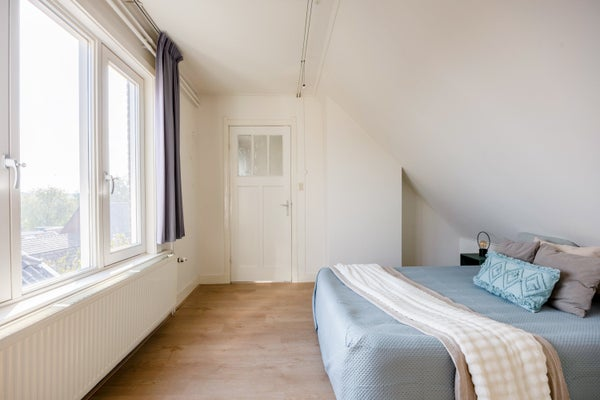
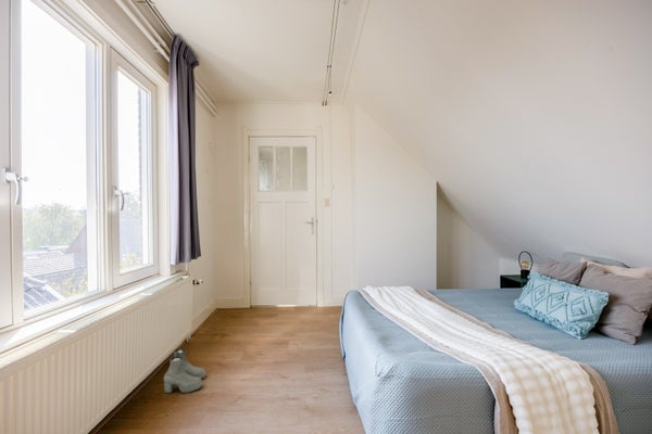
+ boots (185, 368)
